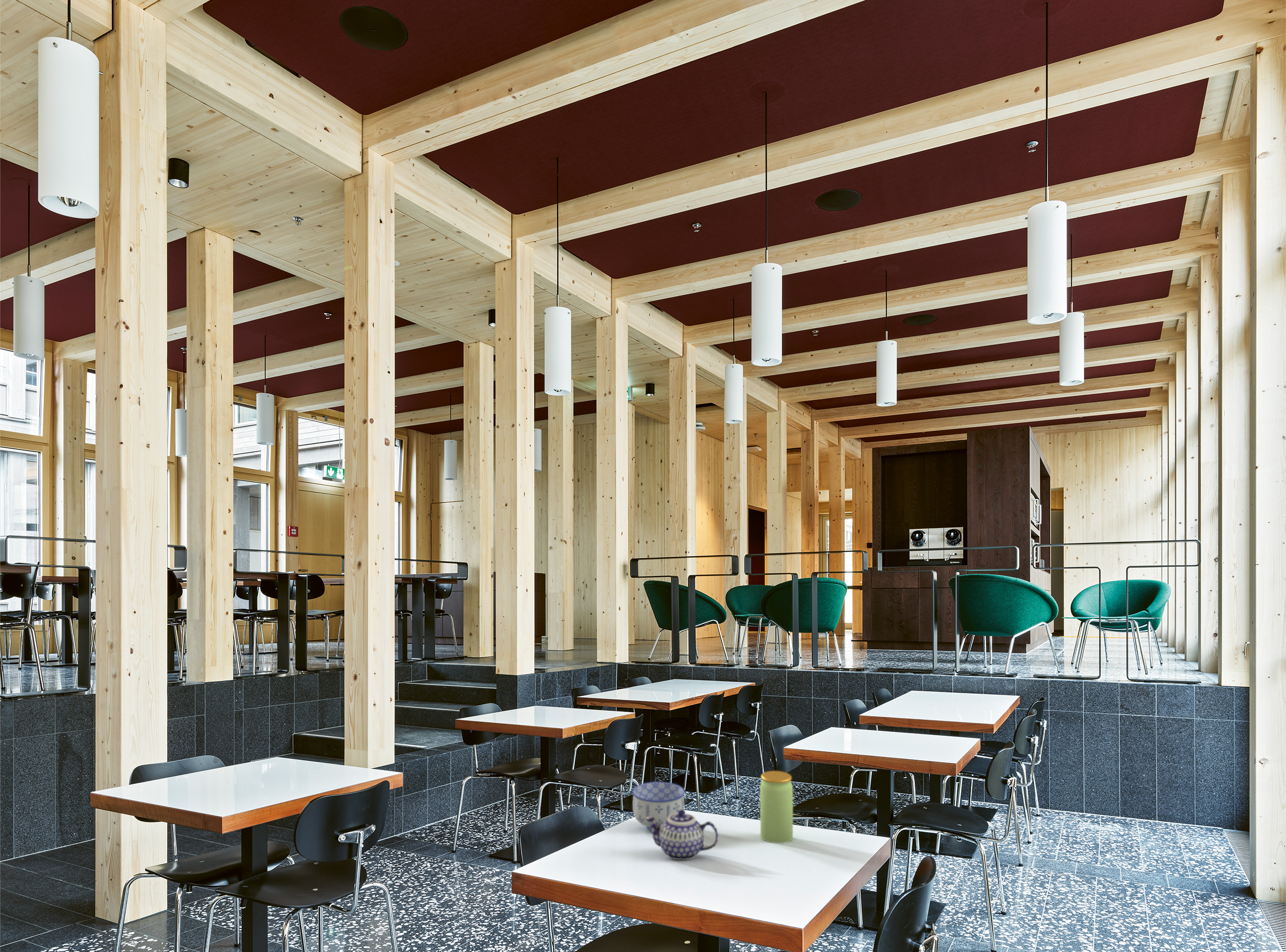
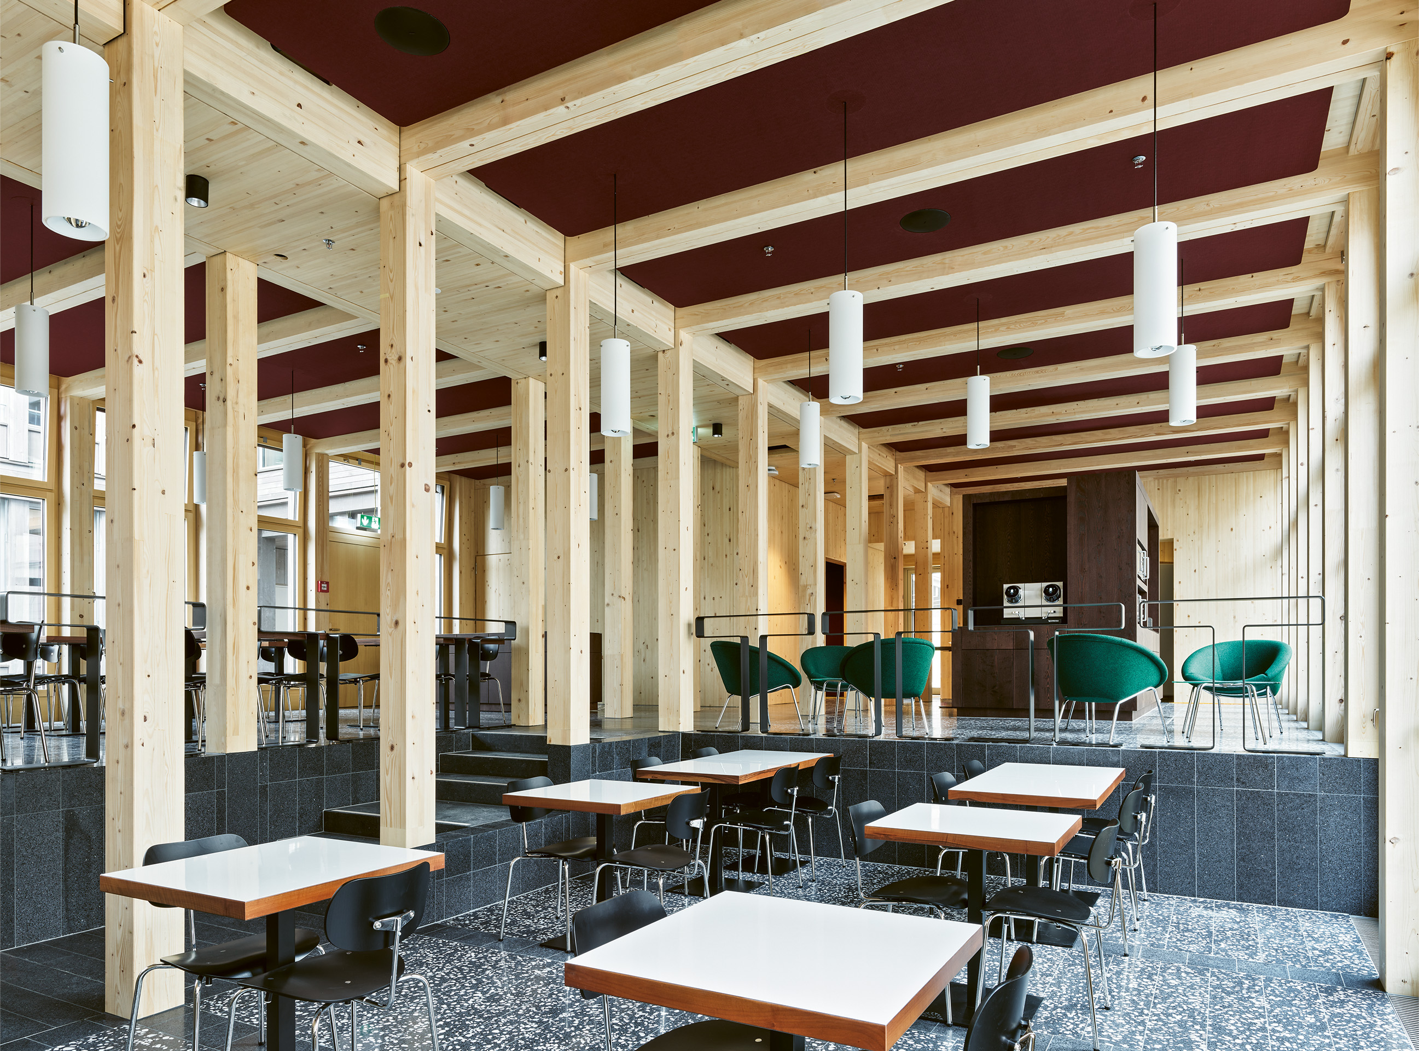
- jar (776, 807)
- bowl (658, 809)
- teapot (681, 832)
